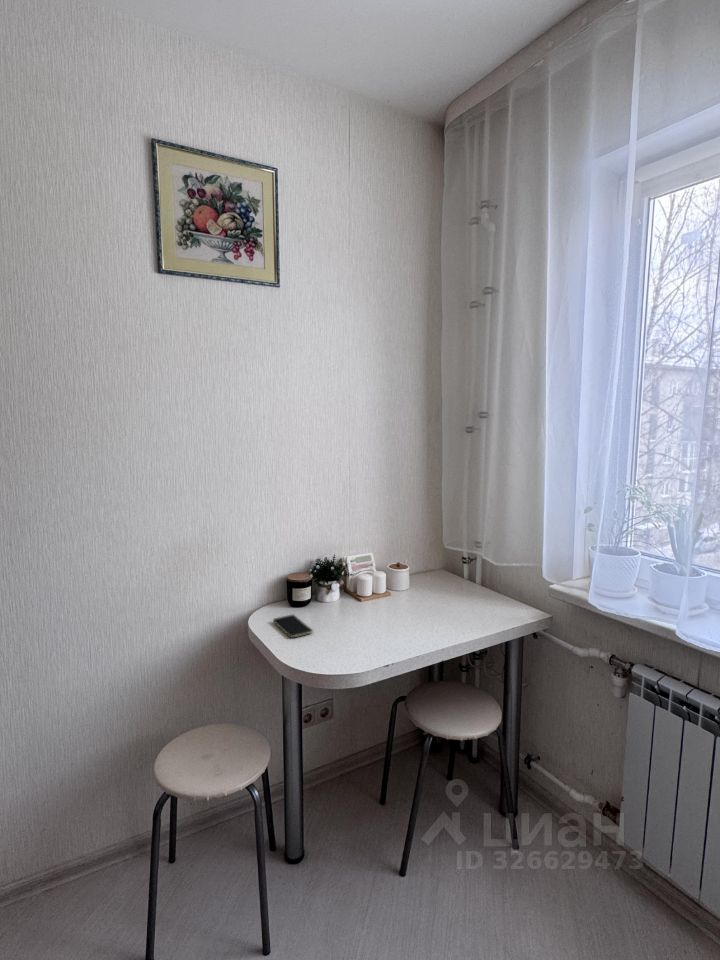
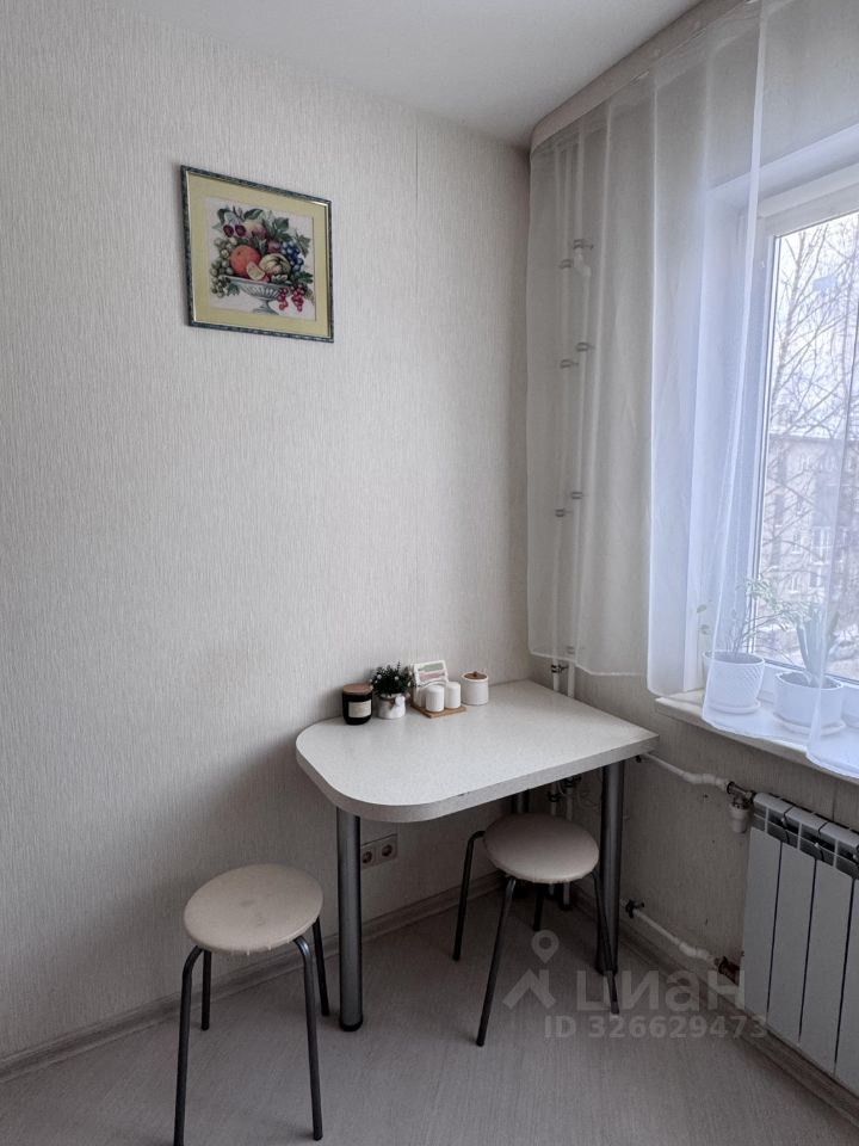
- smartphone (292, 625)
